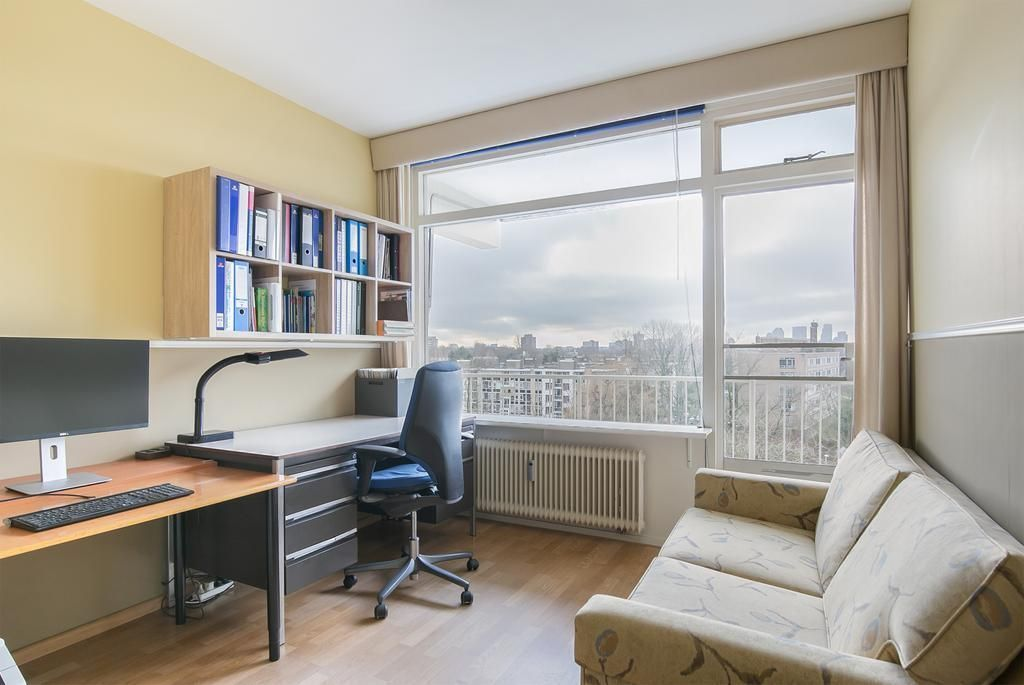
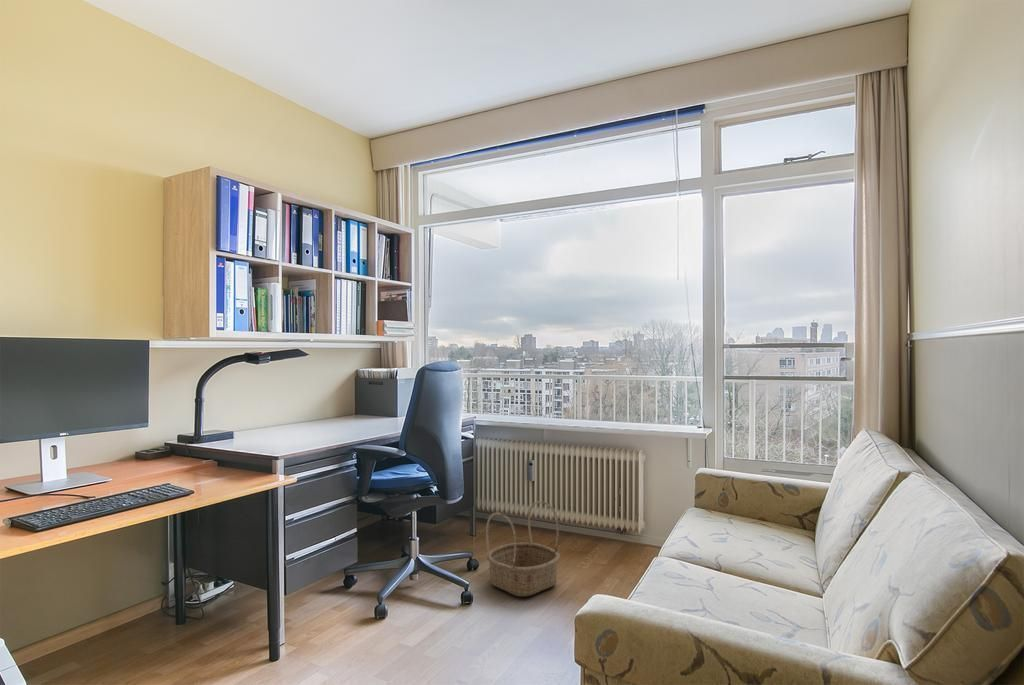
+ basket (523, 546)
